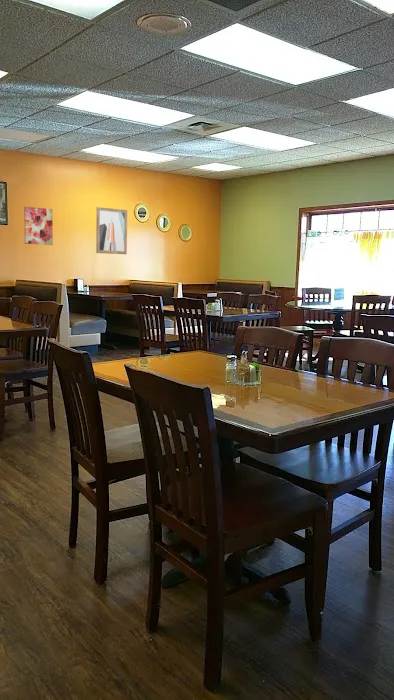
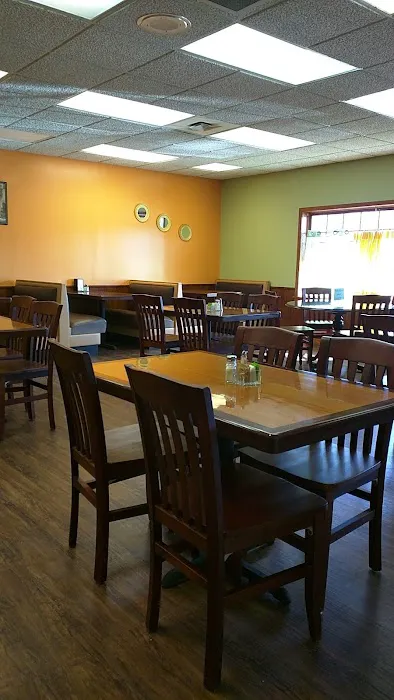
- wall art (38, 226)
- wall art (112, 231)
